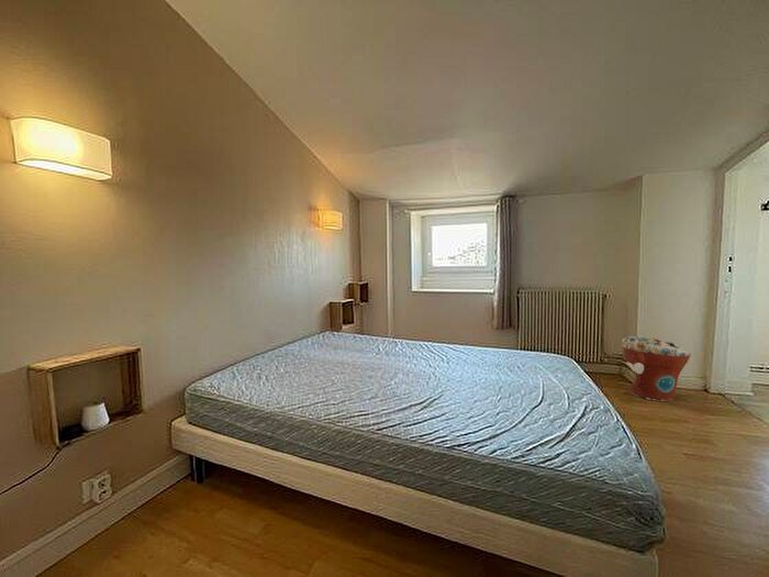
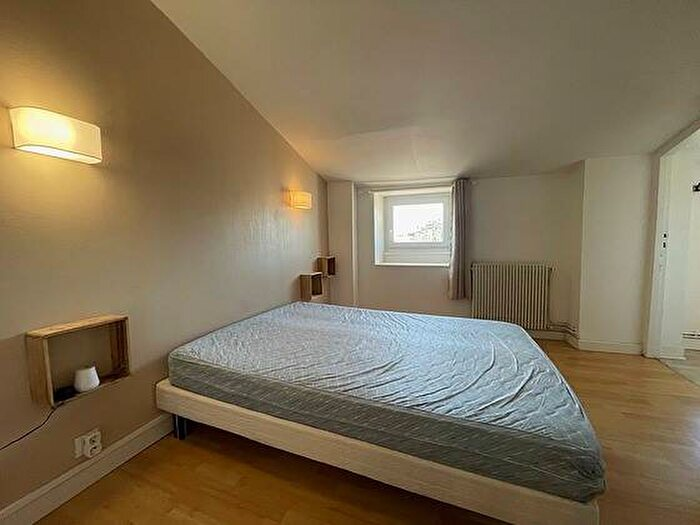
- flower pot (653, 365)
